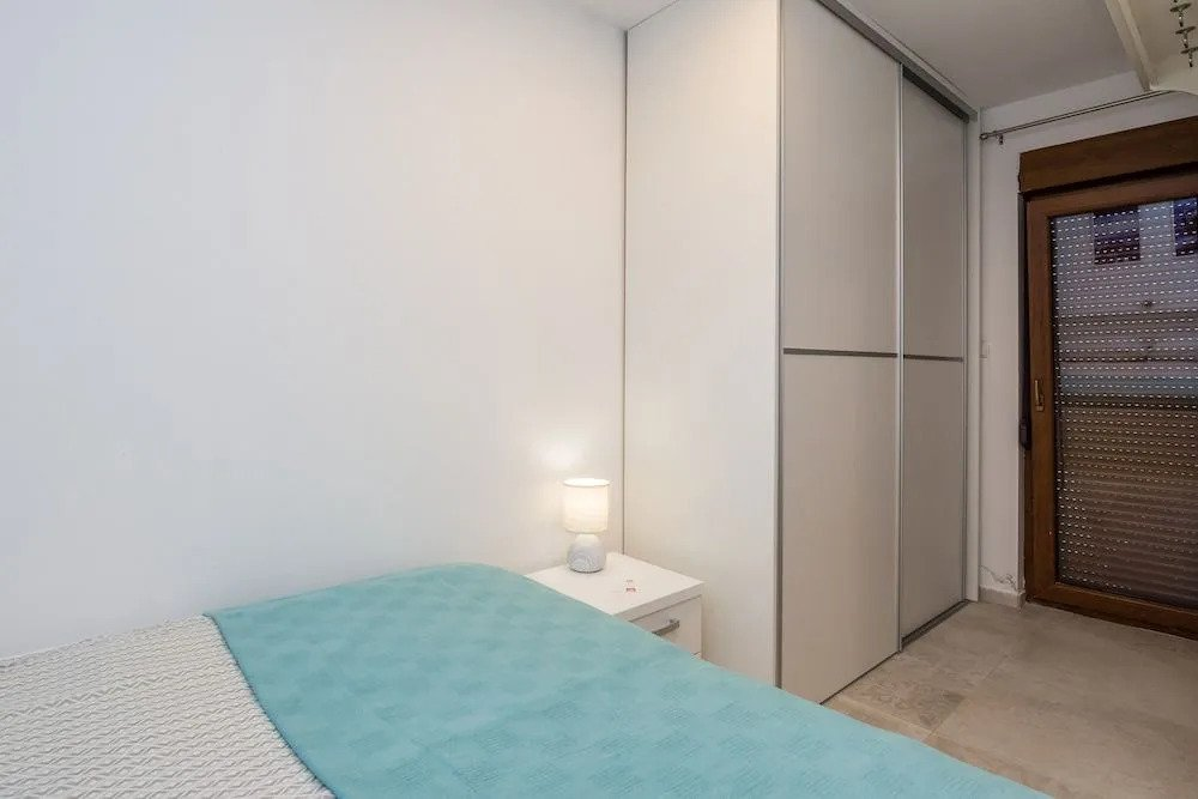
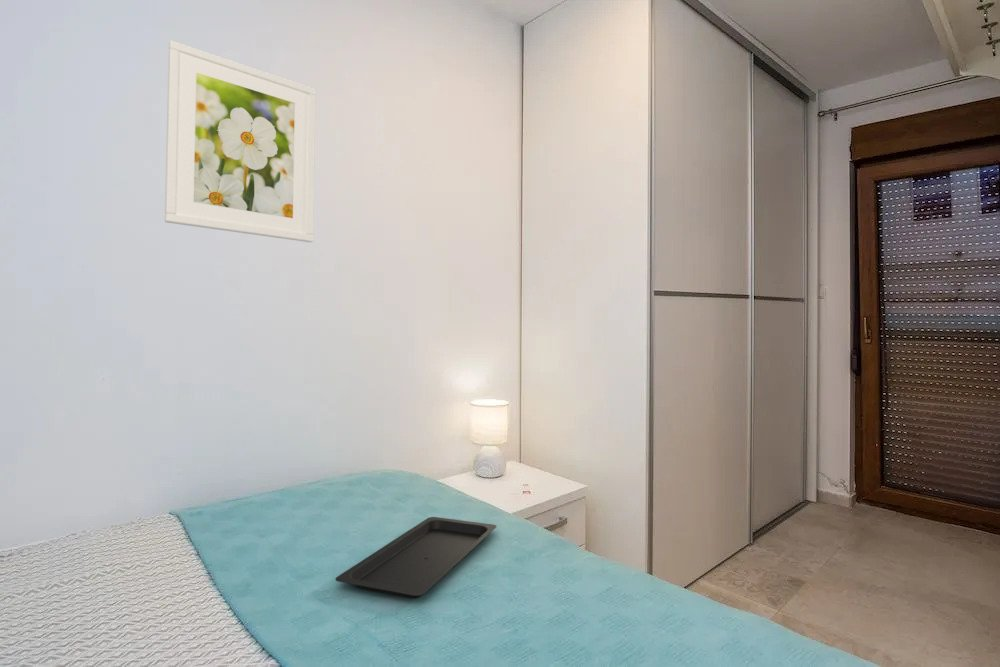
+ serving tray (426, 553)
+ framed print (246, 149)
